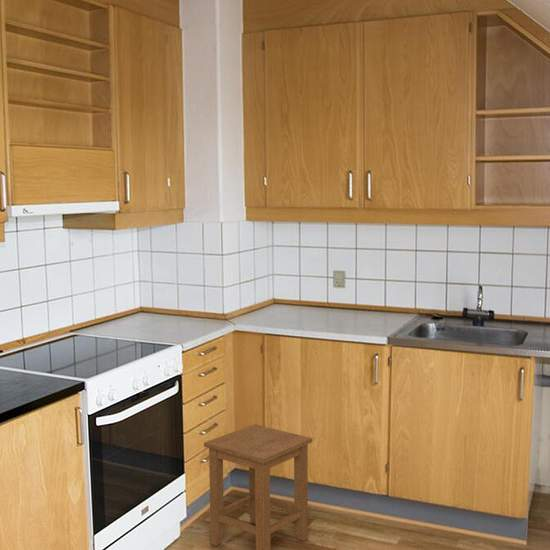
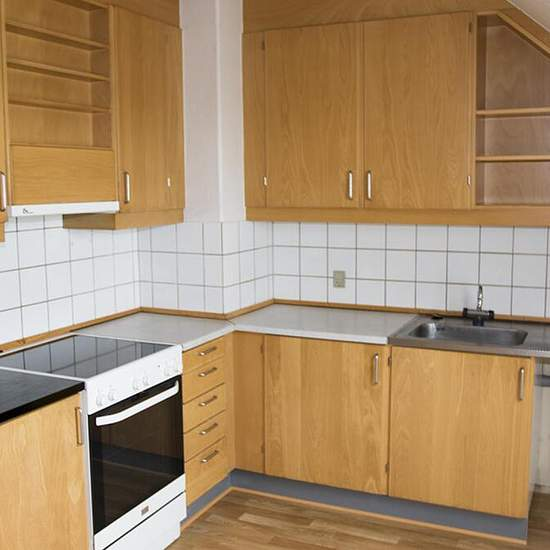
- stool (259, 491)
